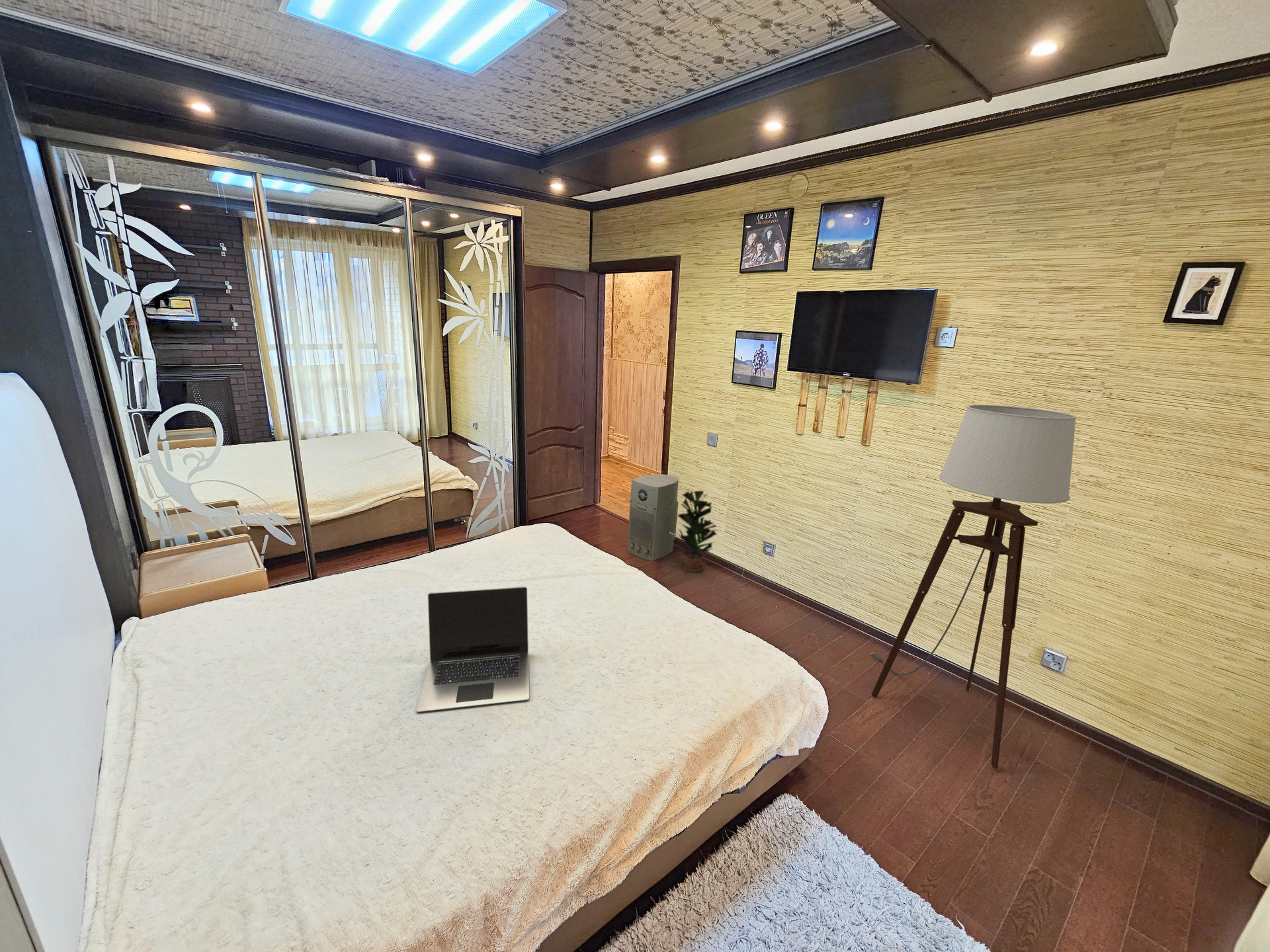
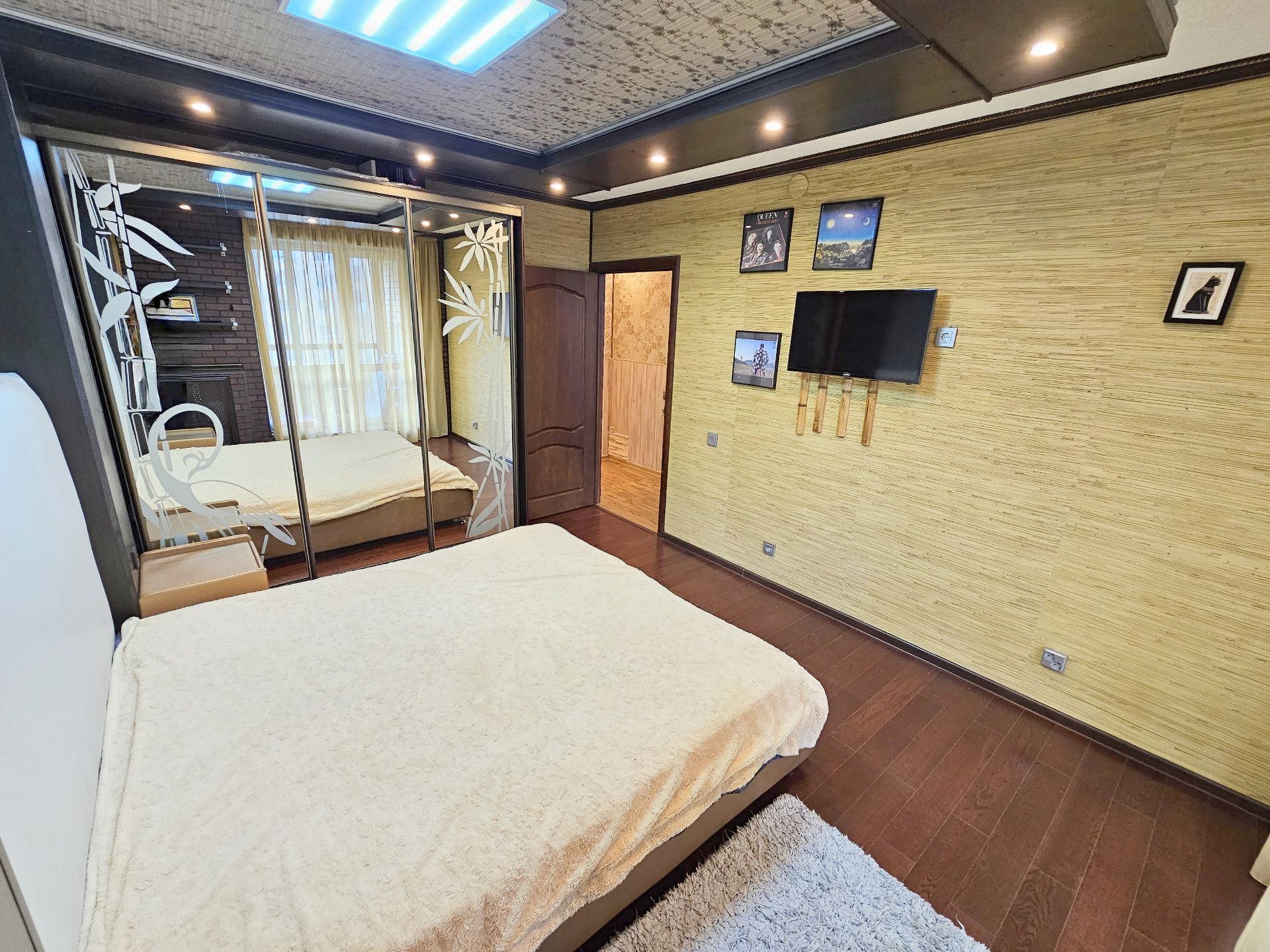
- potted plant (697, 530)
- laptop (476, 644)
- floor lamp (972, 573)
- air purifier (654, 515)
